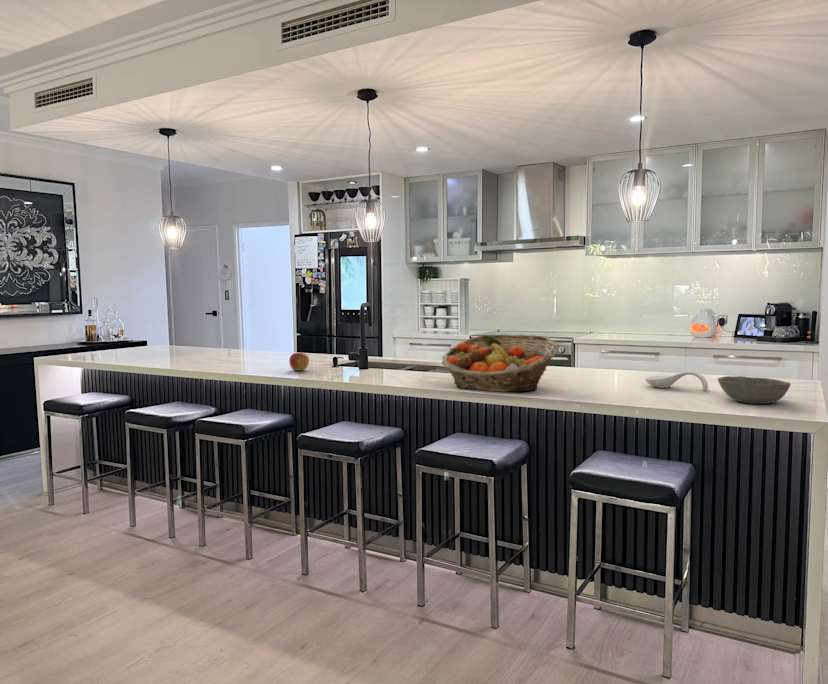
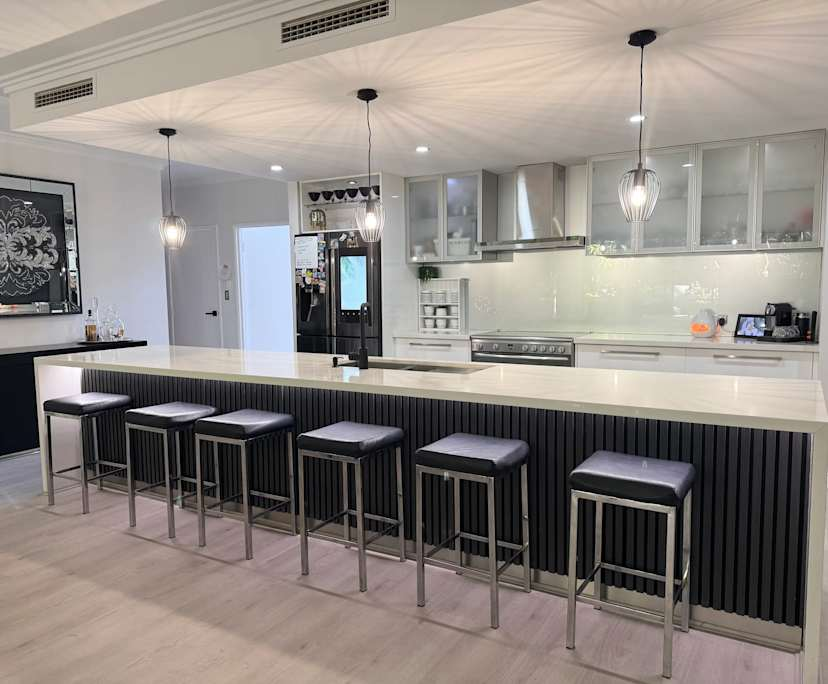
- bowl (752, 390)
- apple (299, 360)
- spoon rest (675, 379)
- fruit basket (498, 361)
